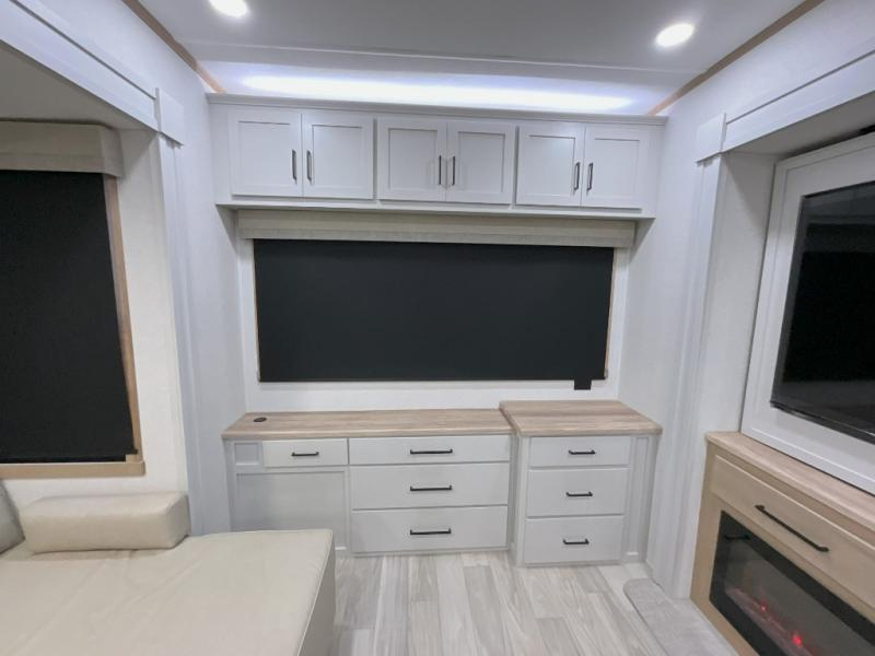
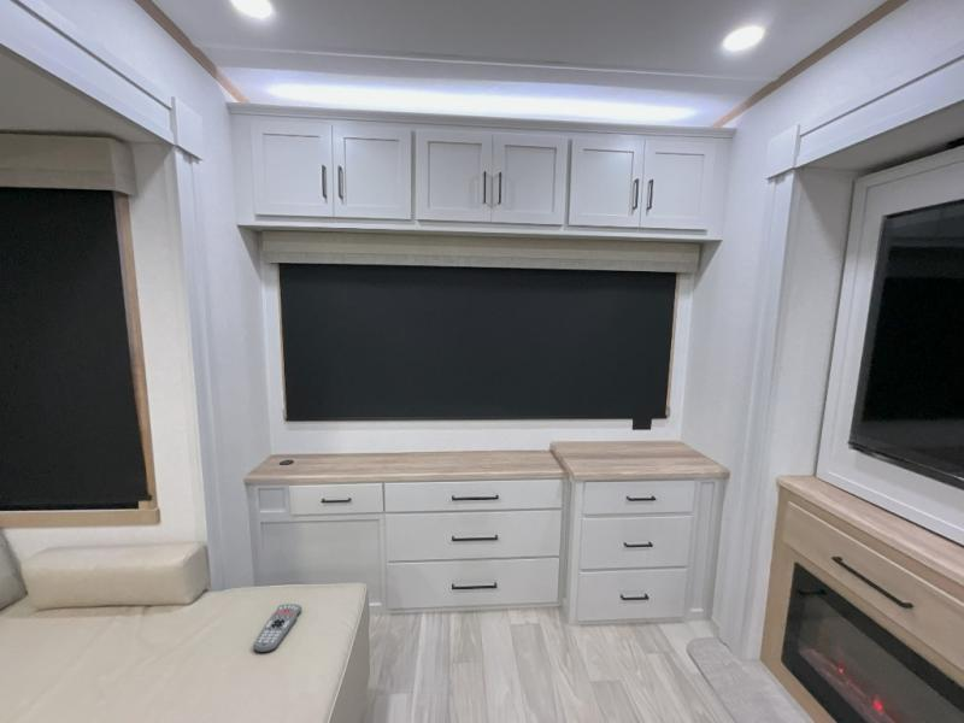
+ remote control (277, 627)
